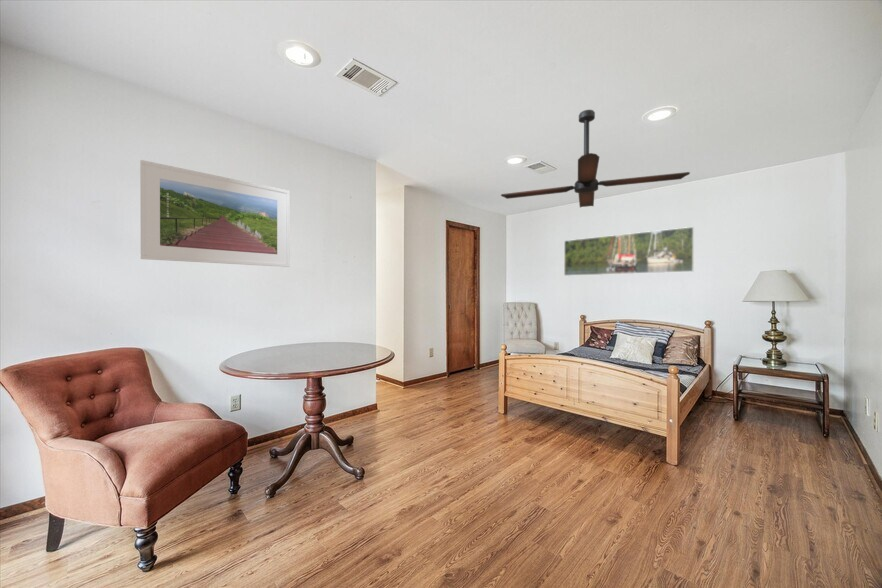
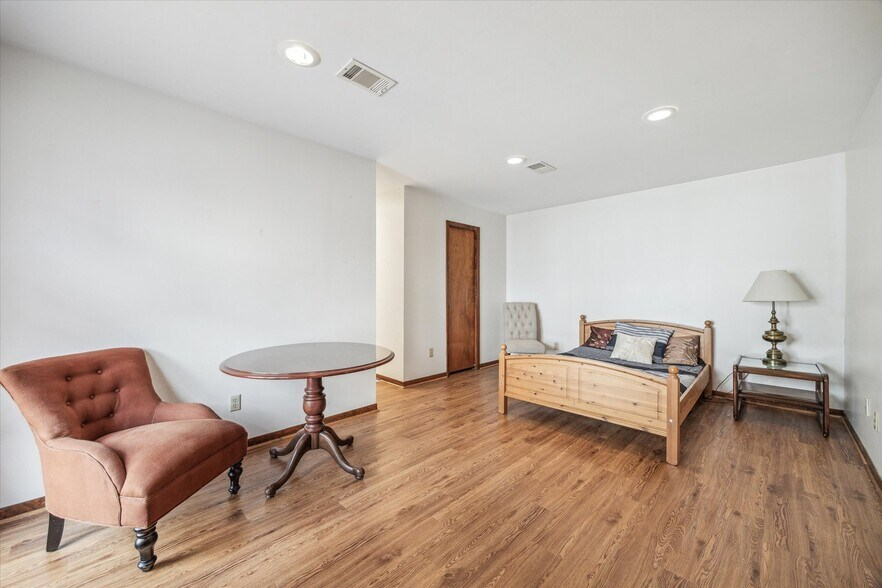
- ceiling fan (586, 153)
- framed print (621, 254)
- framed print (224, 220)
